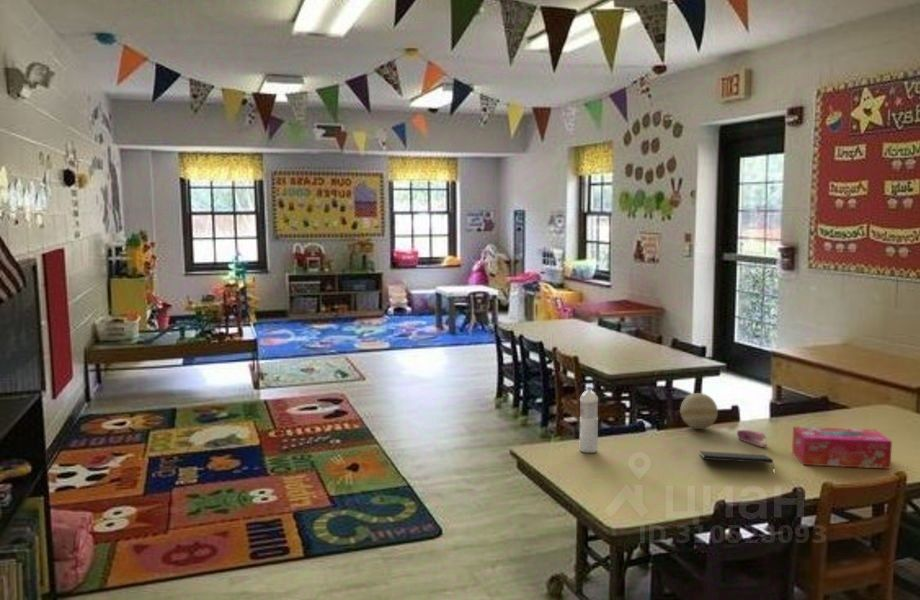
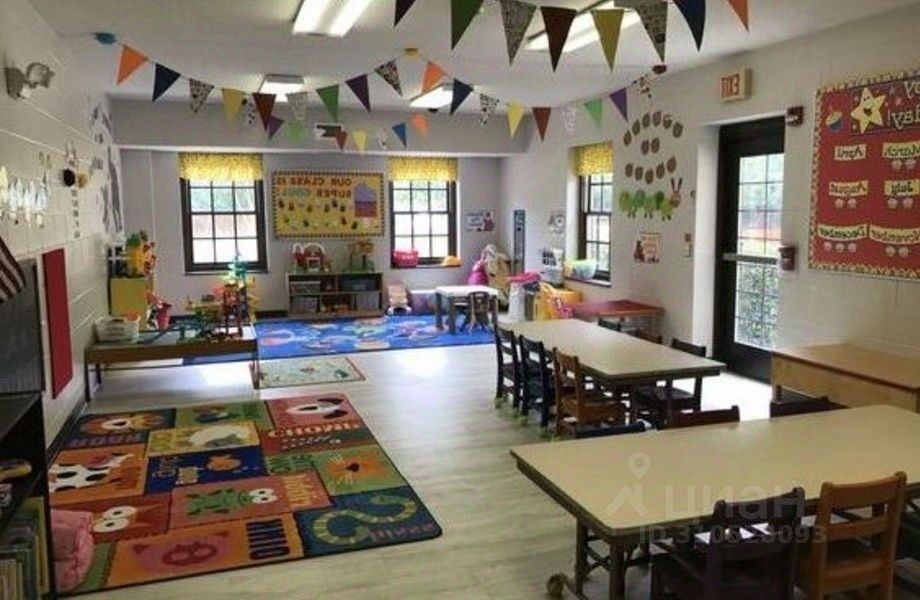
- tissue box (840, 446)
- stapler (751, 436)
- water bottle (588, 418)
- decorative ball (698, 410)
- notepad (734, 456)
